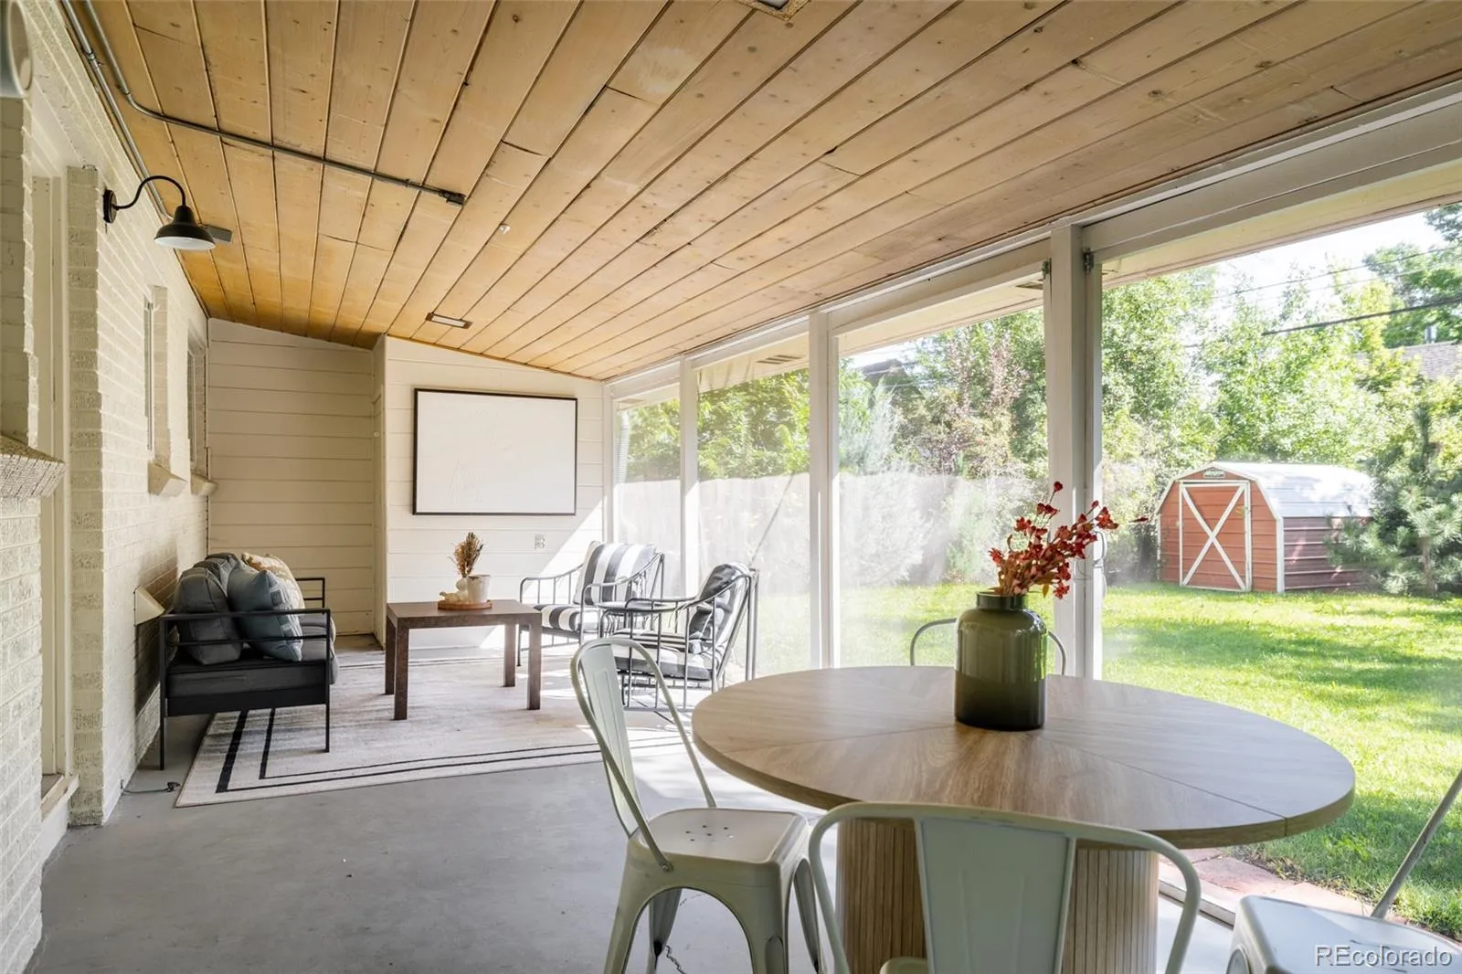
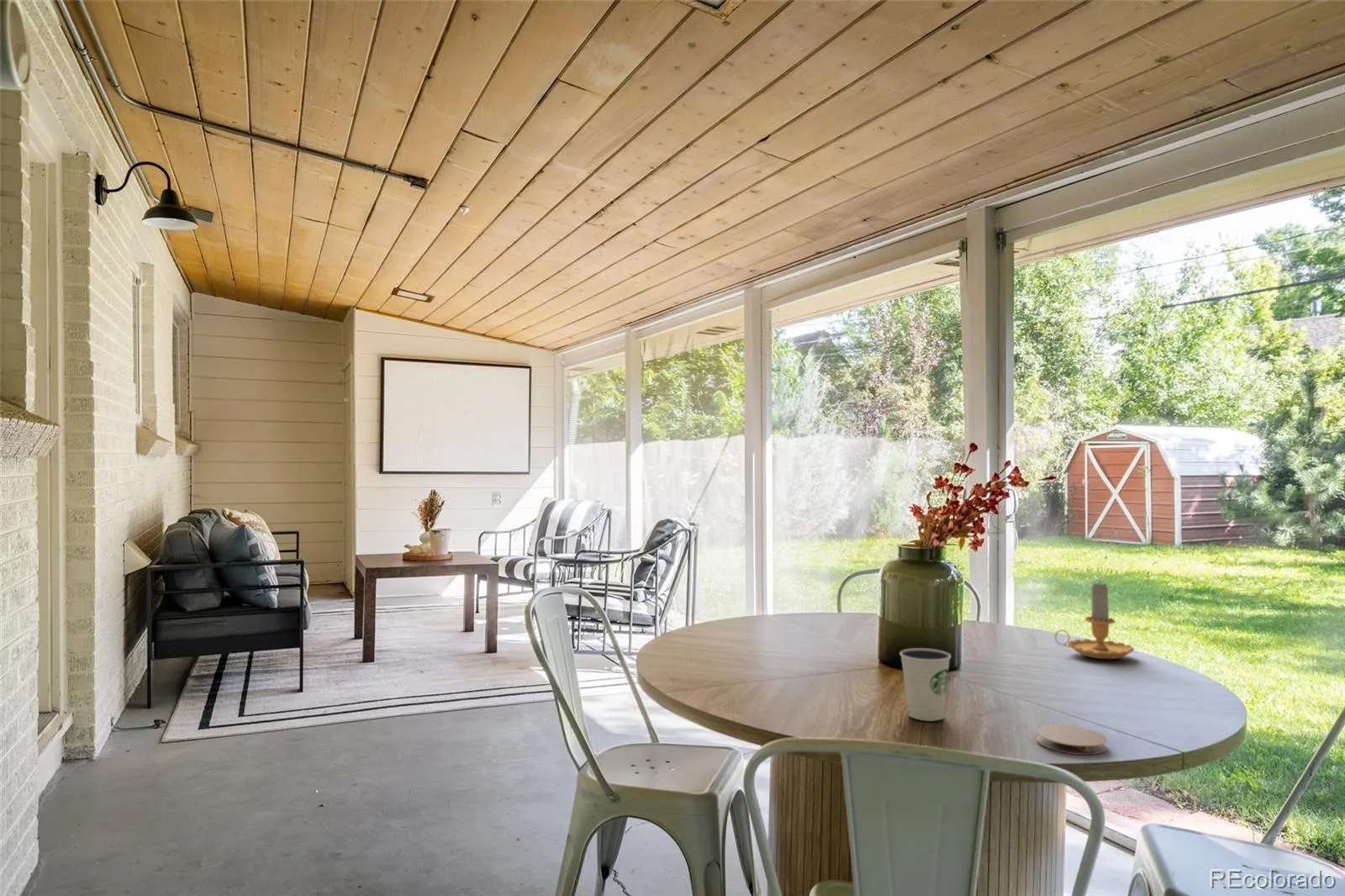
+ candle (1092, 617)
+ coaster (1071, 739)
+ dixie cup (926, 685)
